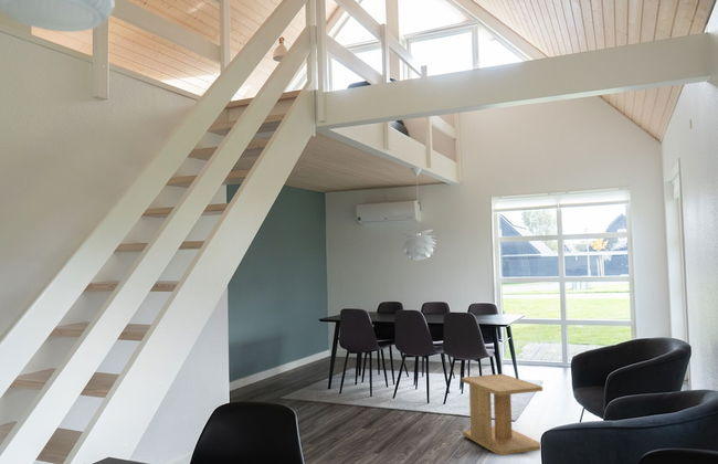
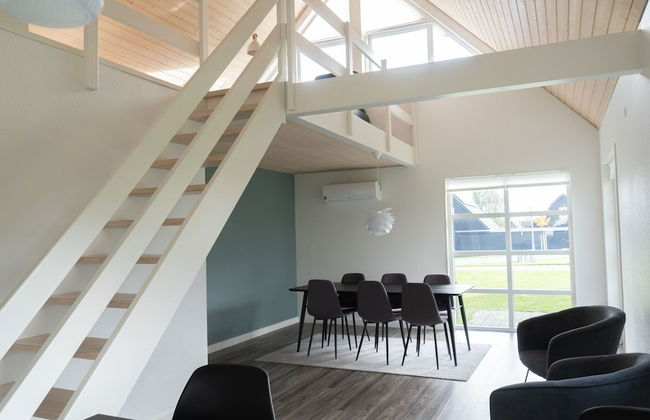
- side table (500, 412)
